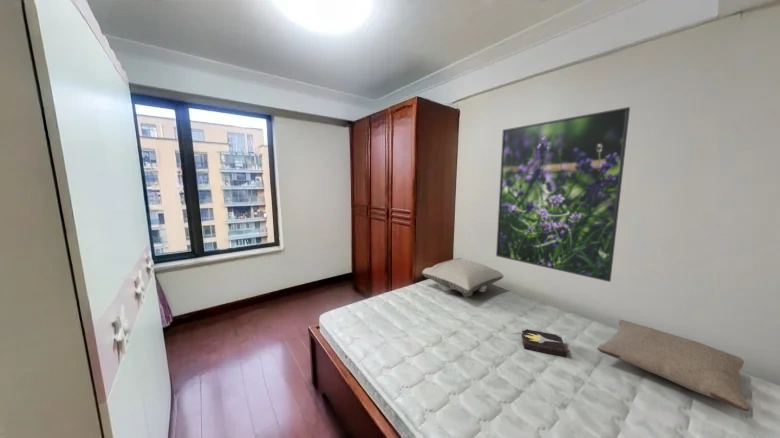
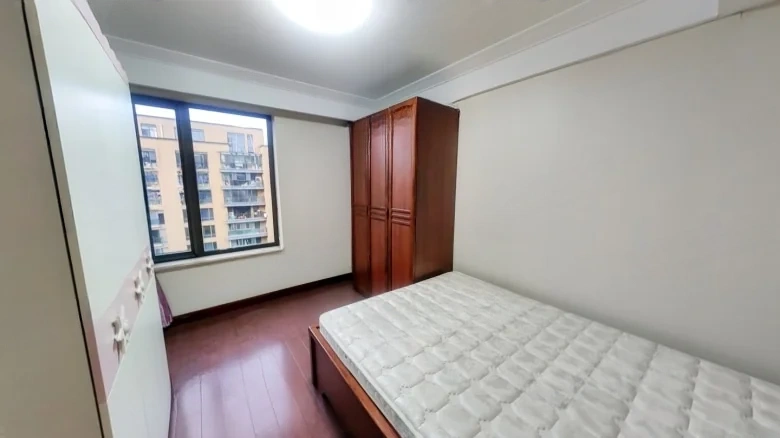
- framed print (550, 196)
- pillow (461, 275)
- pillow (668, 355)
- hardback book (542, 341)
